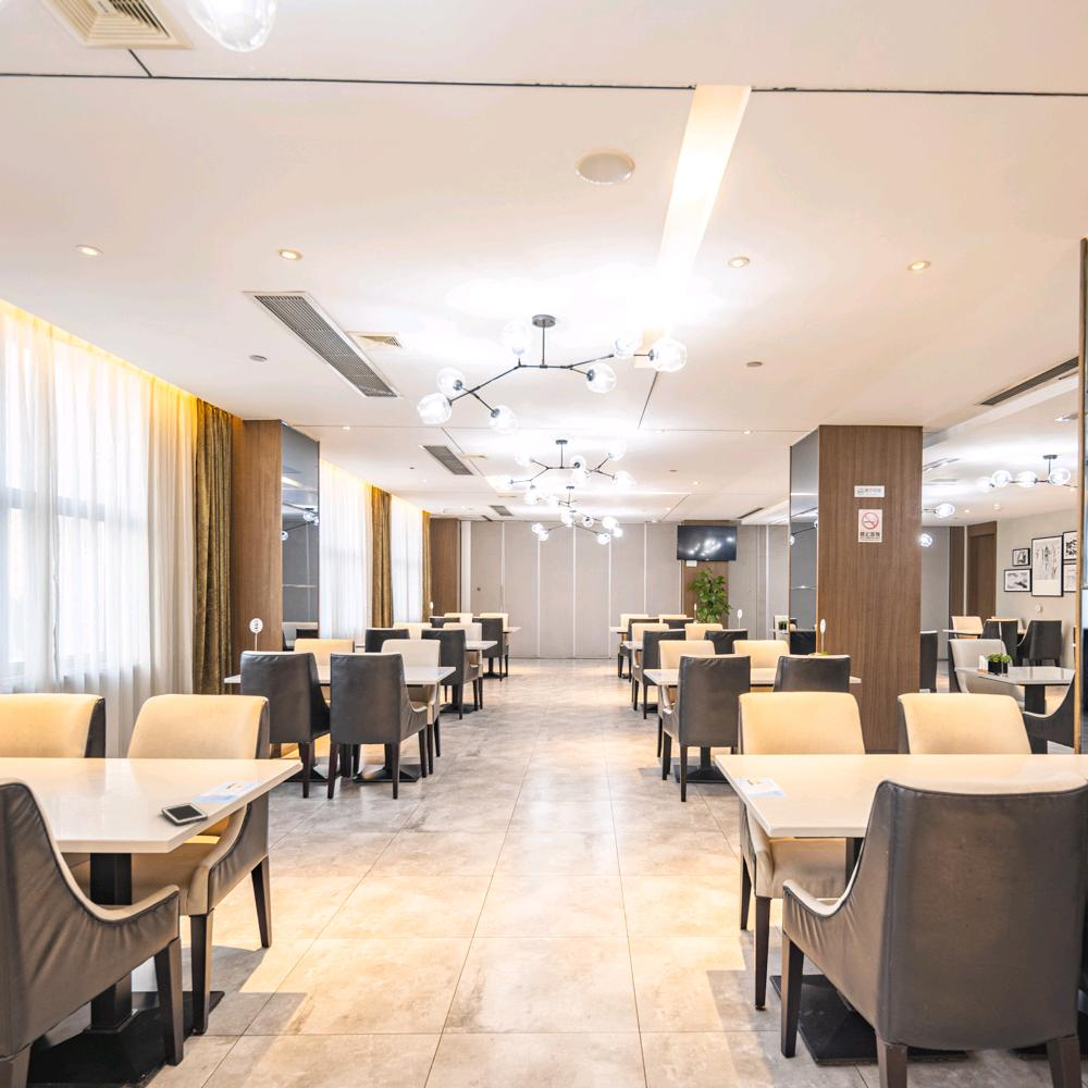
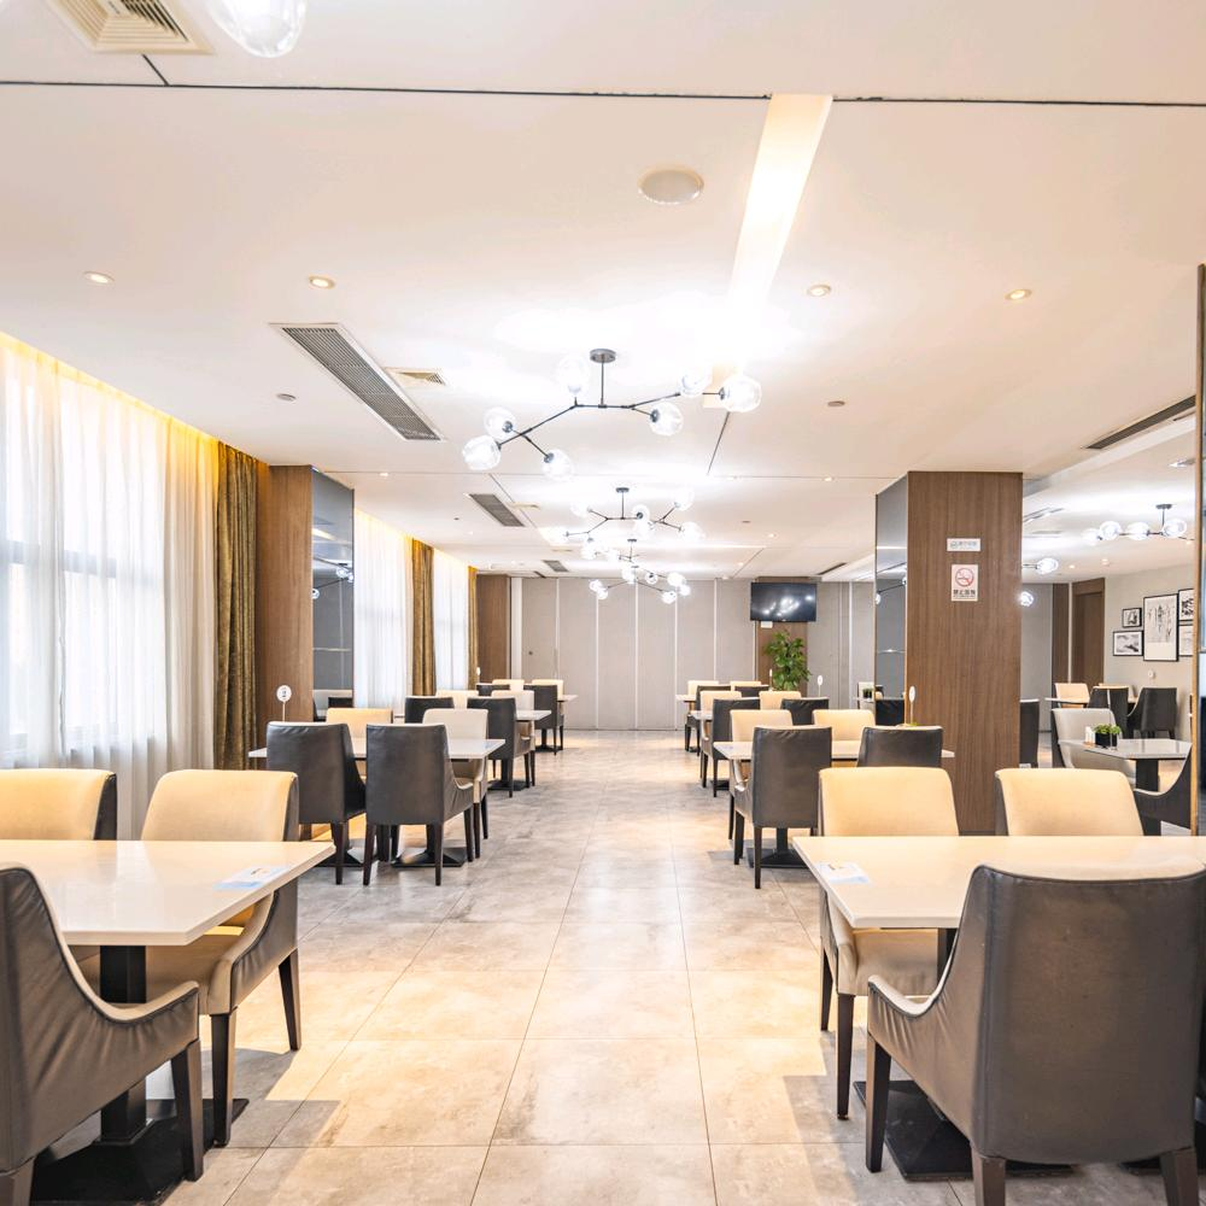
- cell phone (184, 814)
